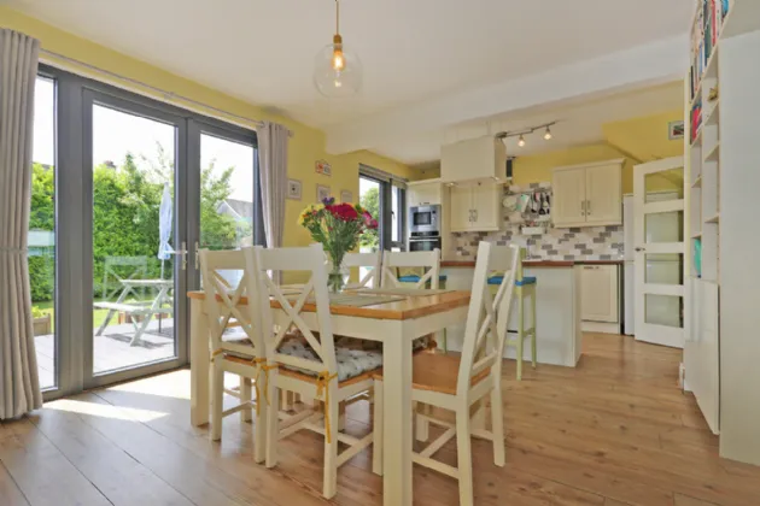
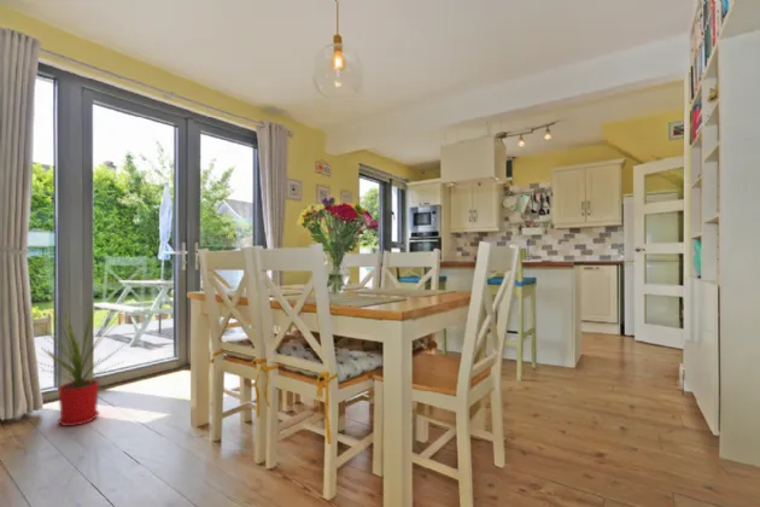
+ house plant (78, 361)
